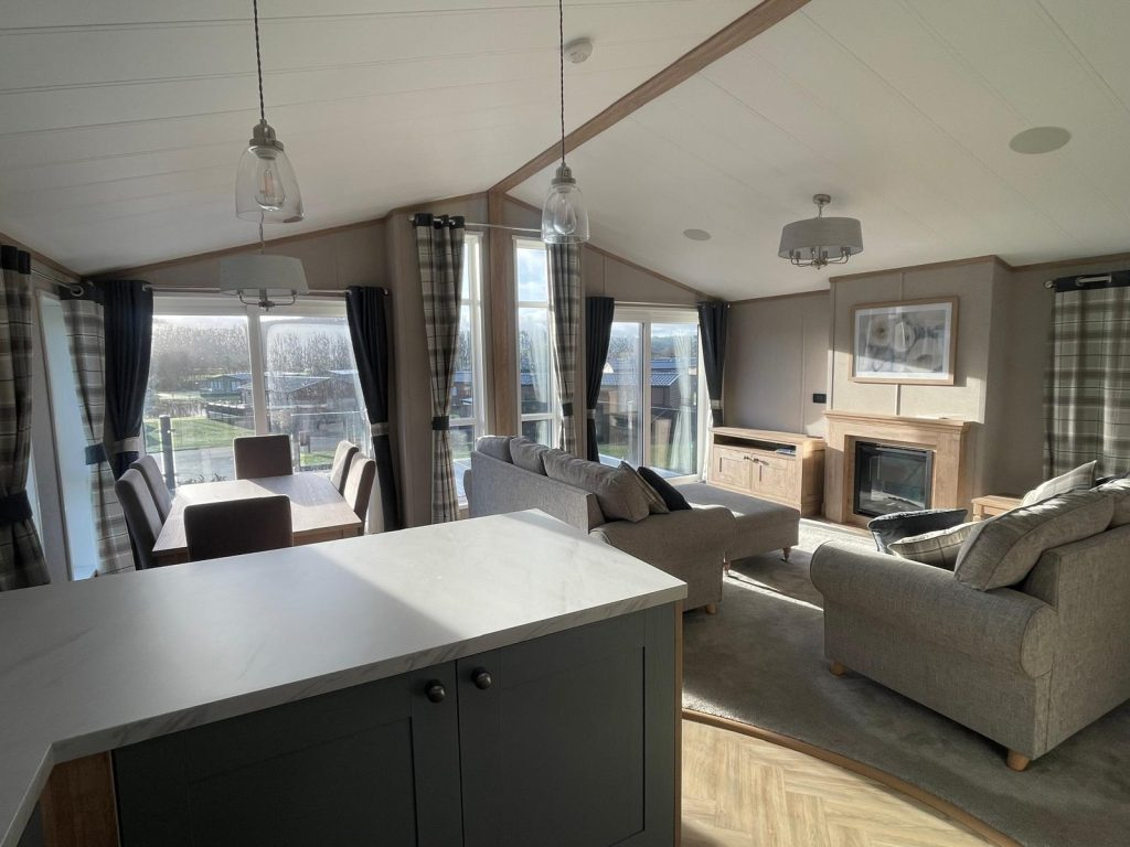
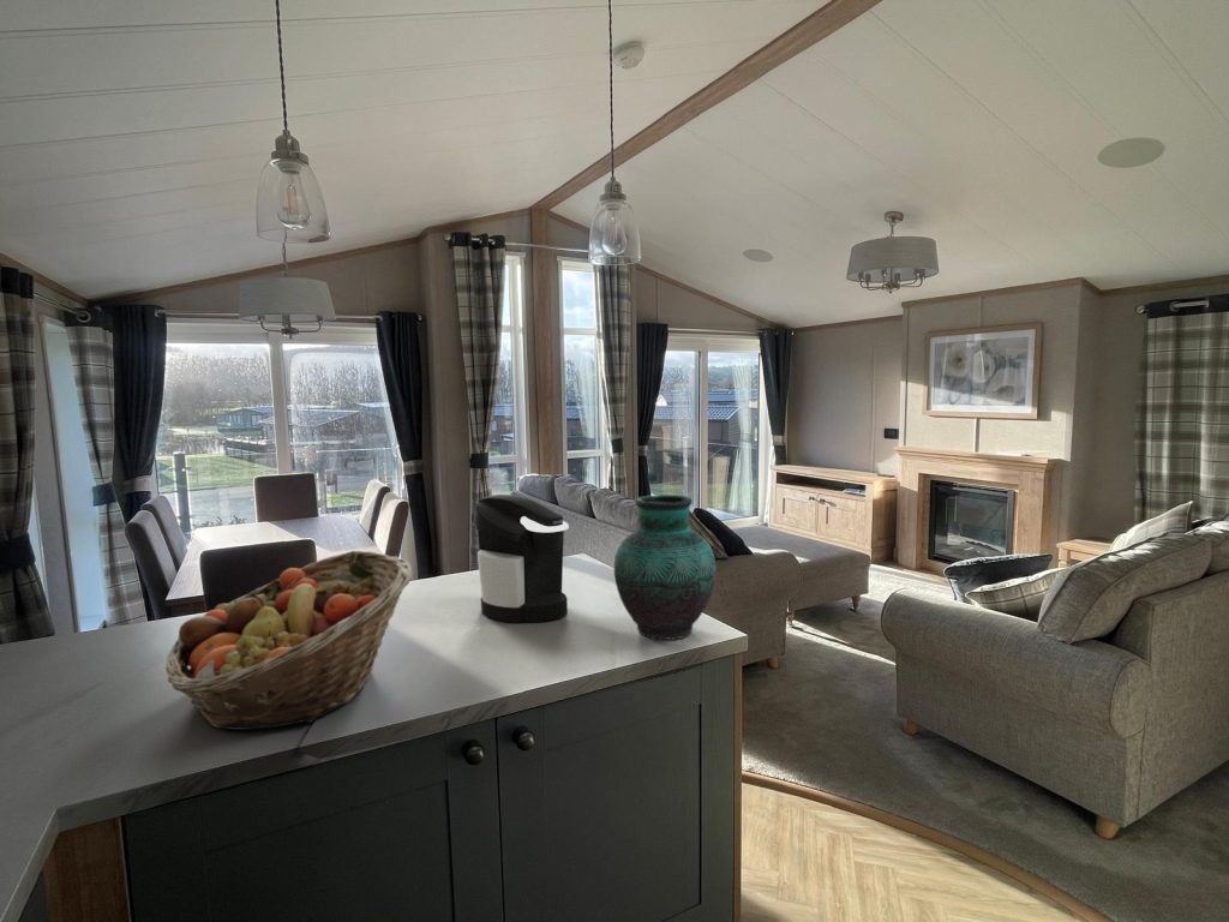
+ vase (664, 564)
+ coffee maker (524, 553)
+ fruit basket (295, 628)
